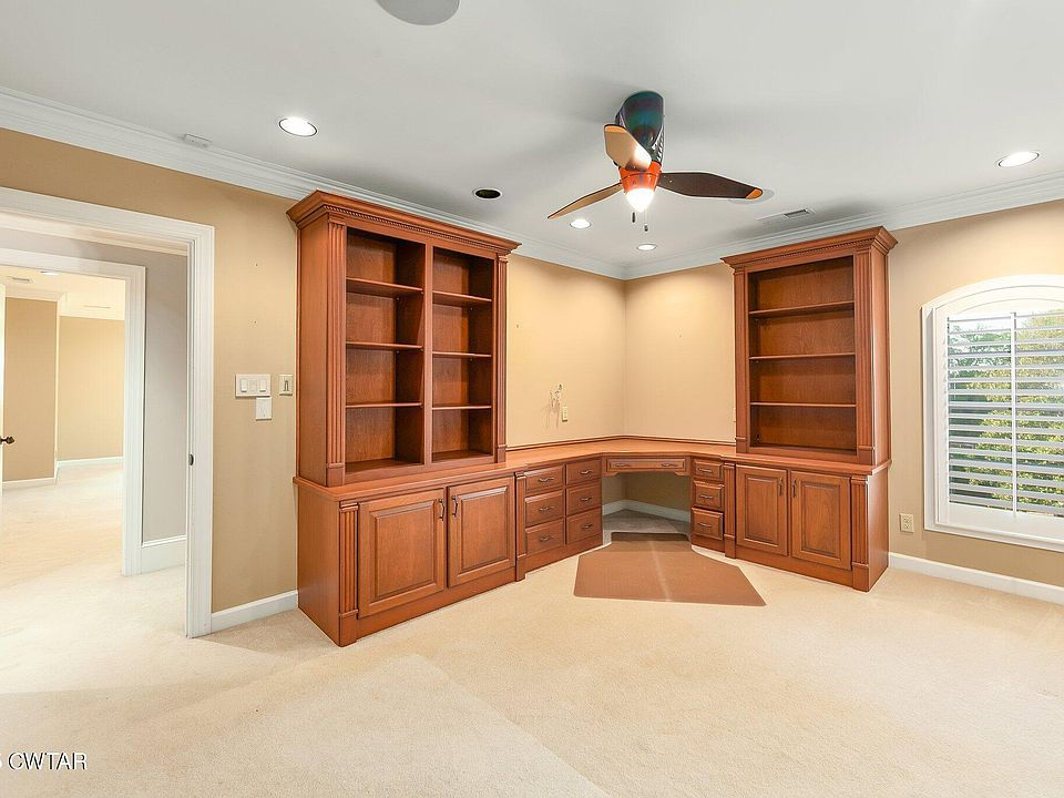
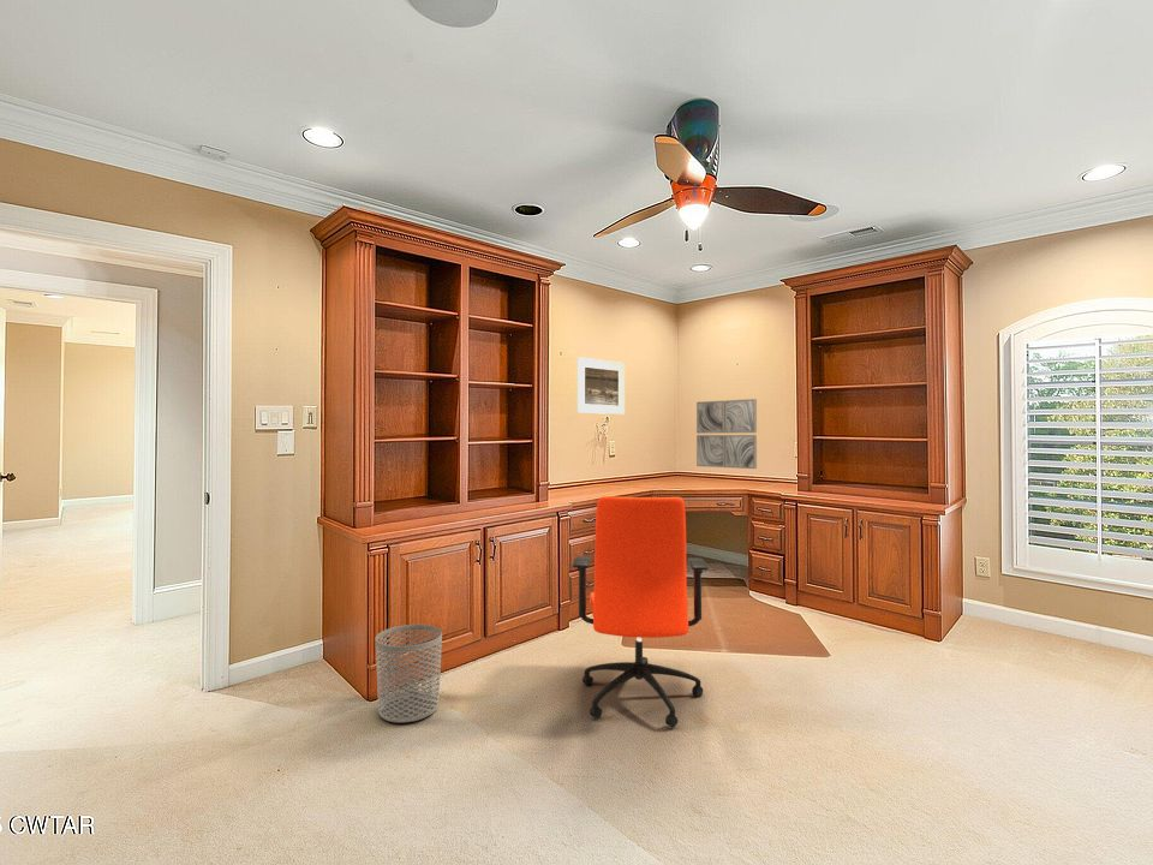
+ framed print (601, 387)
+ waste bin (408, 672)
+ wall art (725, 432)
+ office chair (639, 592)
